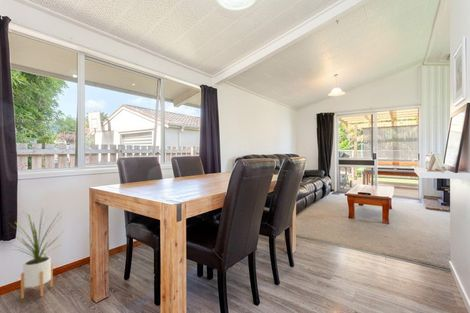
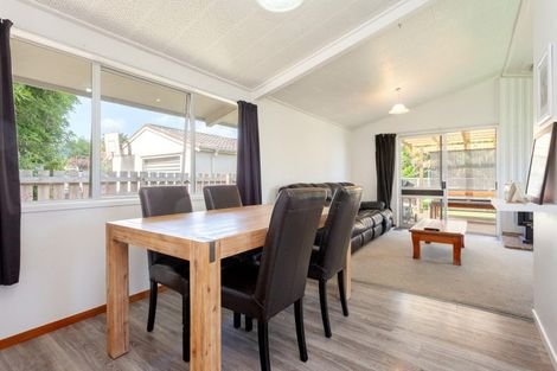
- house plant (37, 250)
